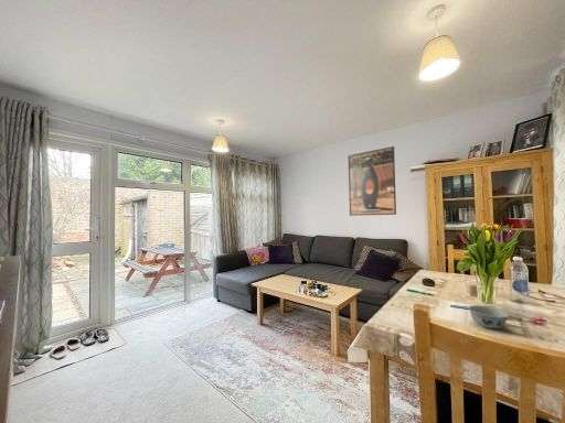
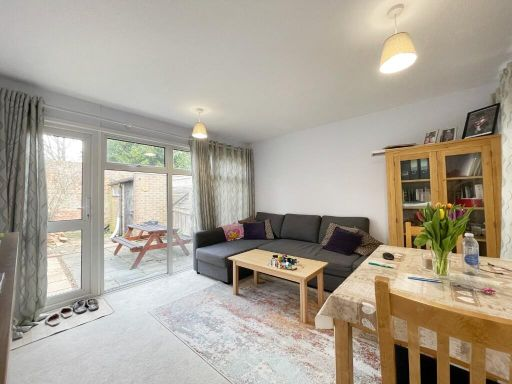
- bowl (488, 317)
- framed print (370, 183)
